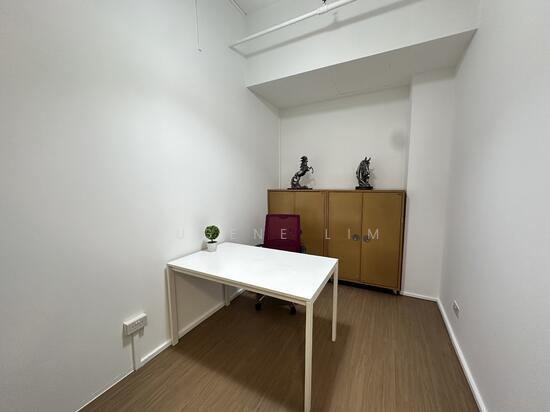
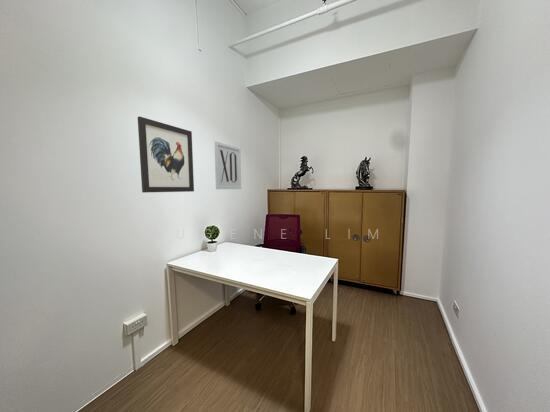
+ wall art (169, 158)
+ wall art (229, 167)
